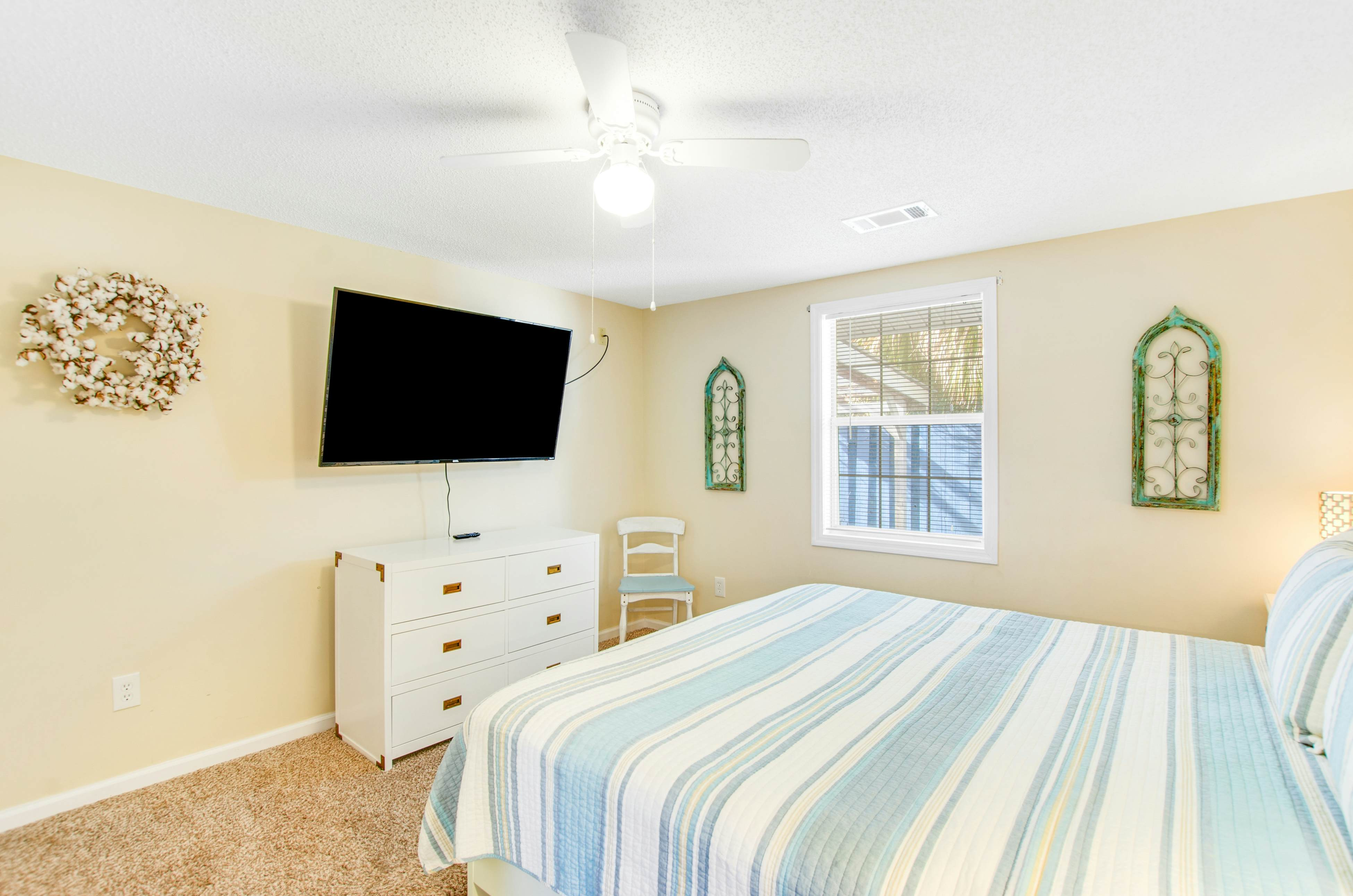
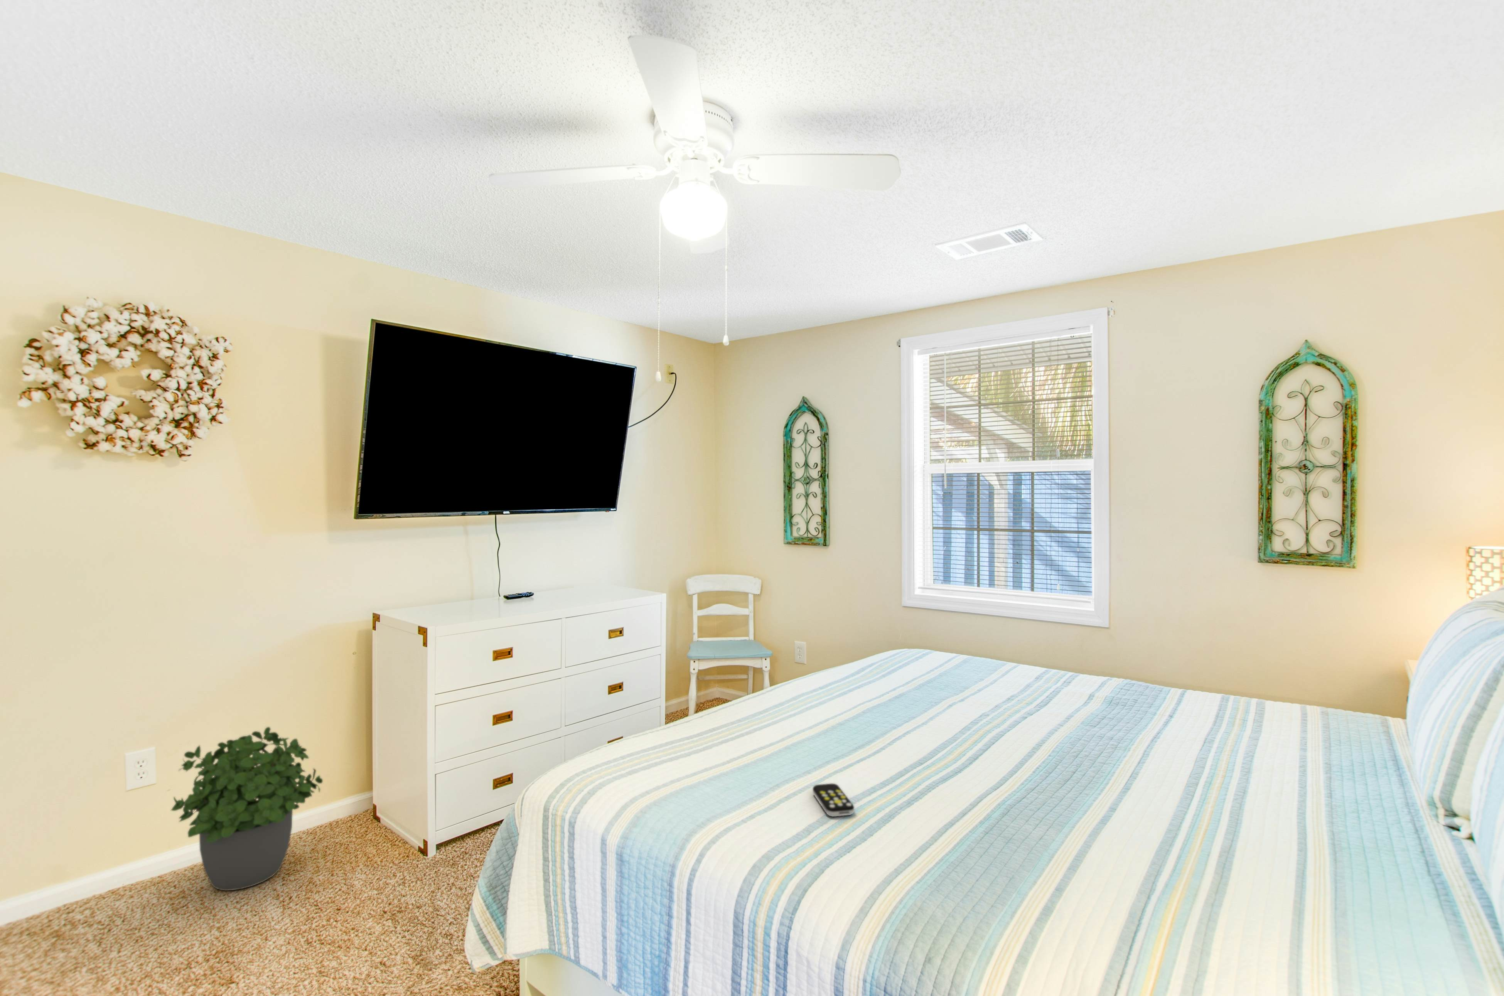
+ remote control (833, 798)
+ potted plant (250, 804)
